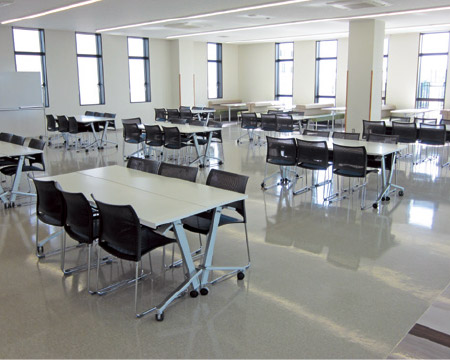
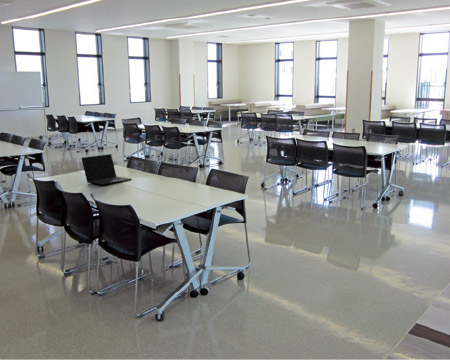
+ laptop (106, 169)
